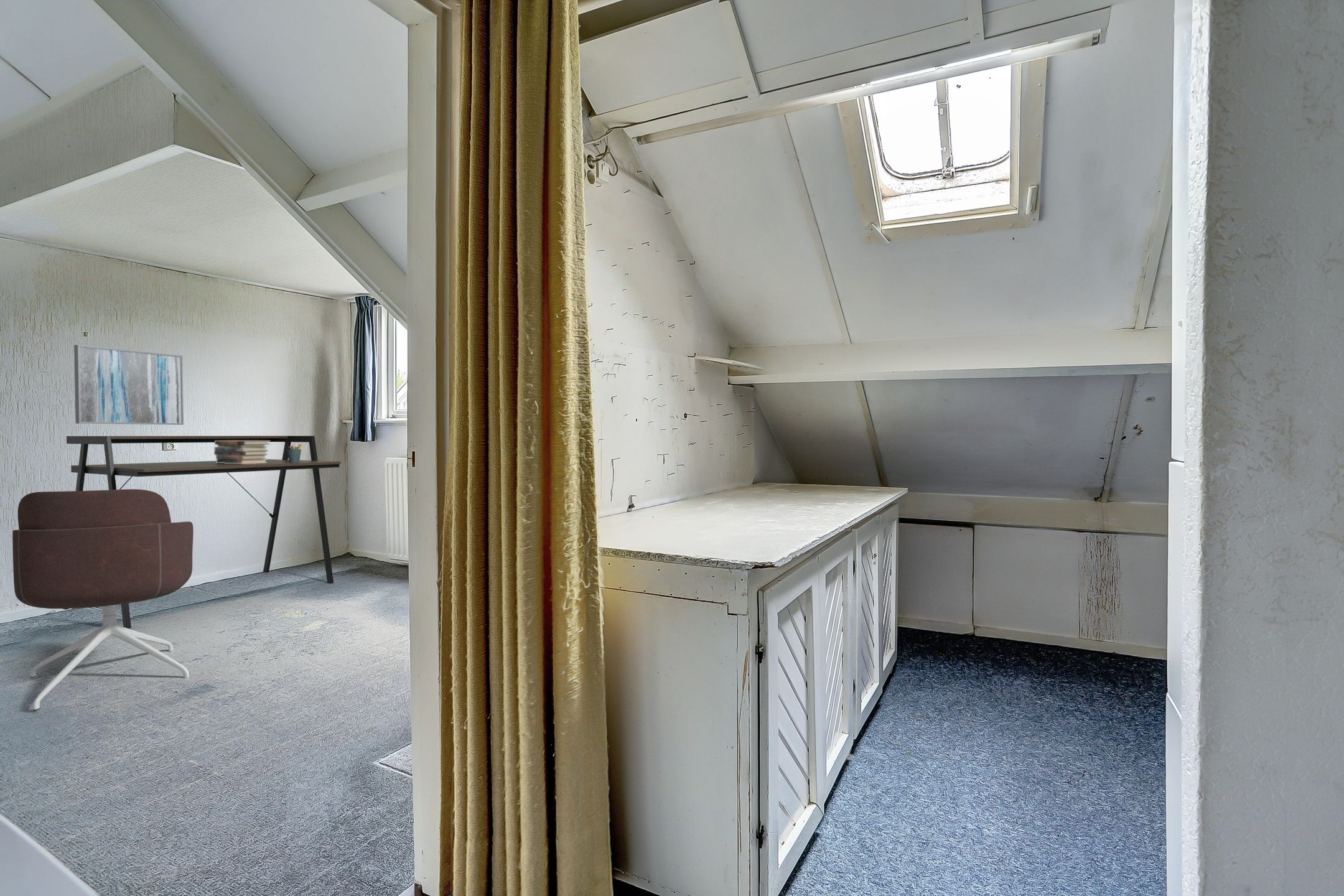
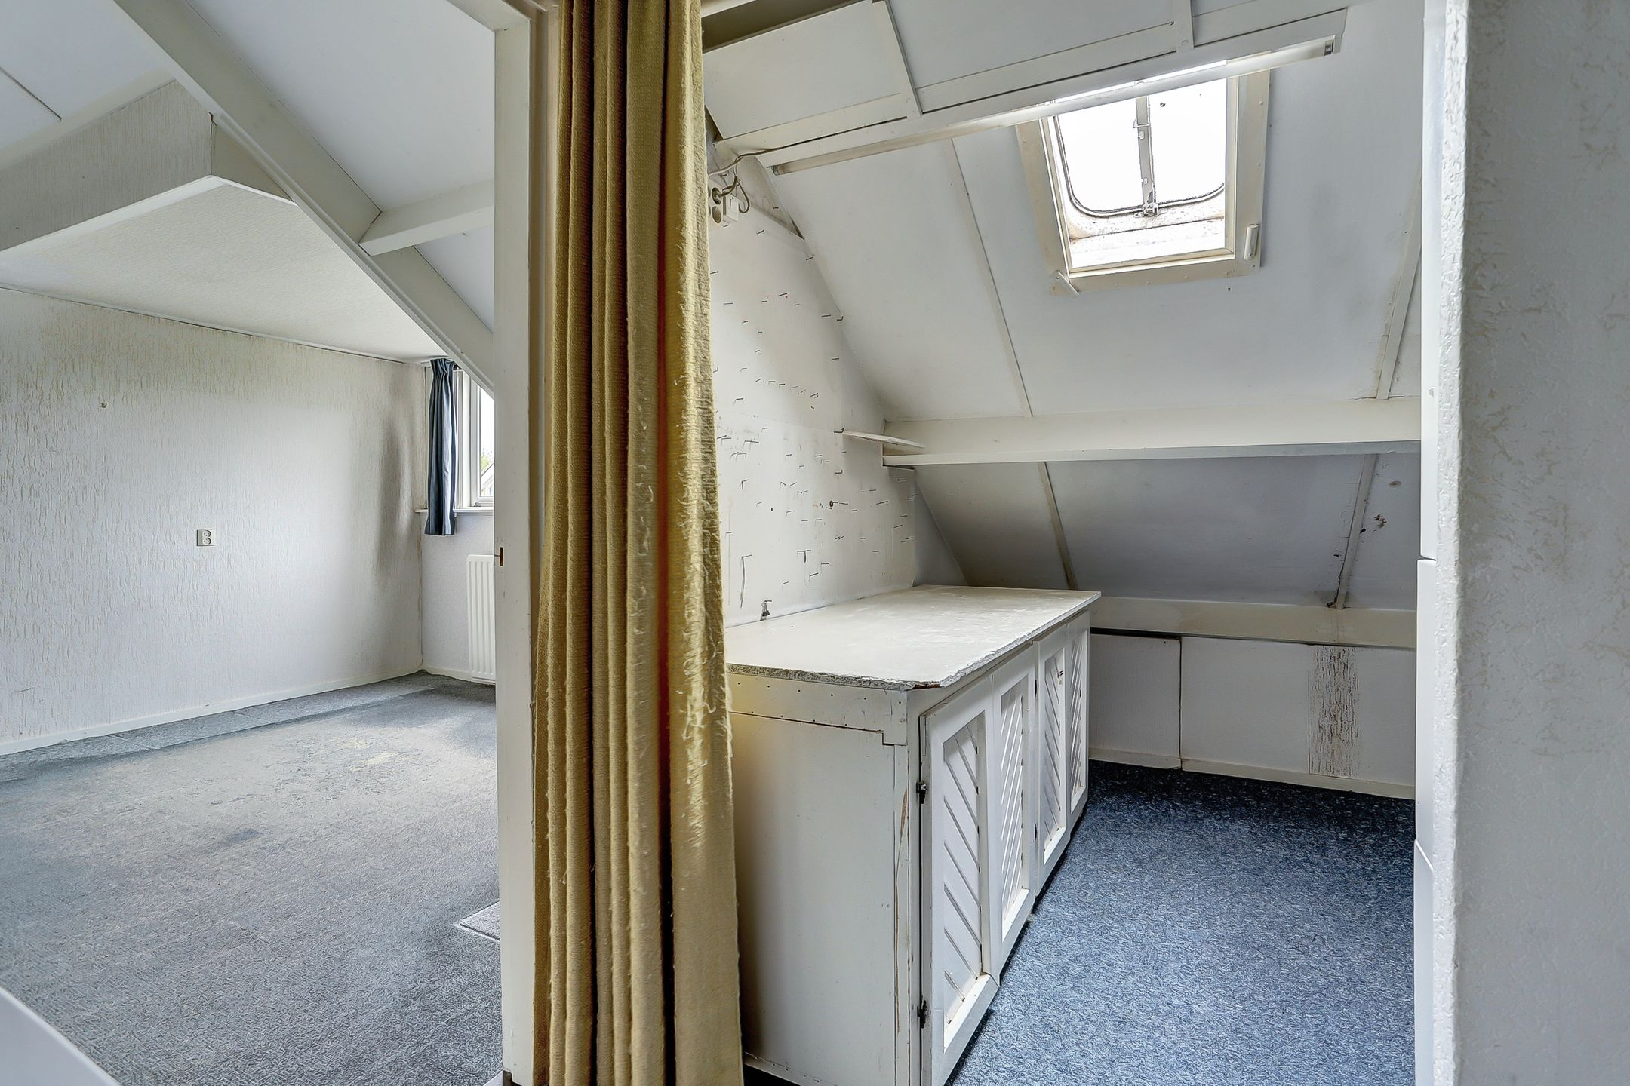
- pen holder (294, 452)
- book stack (241, 451)
- office chair (108, 582)
- wall art (132, 387)
- desk (242, 487)
